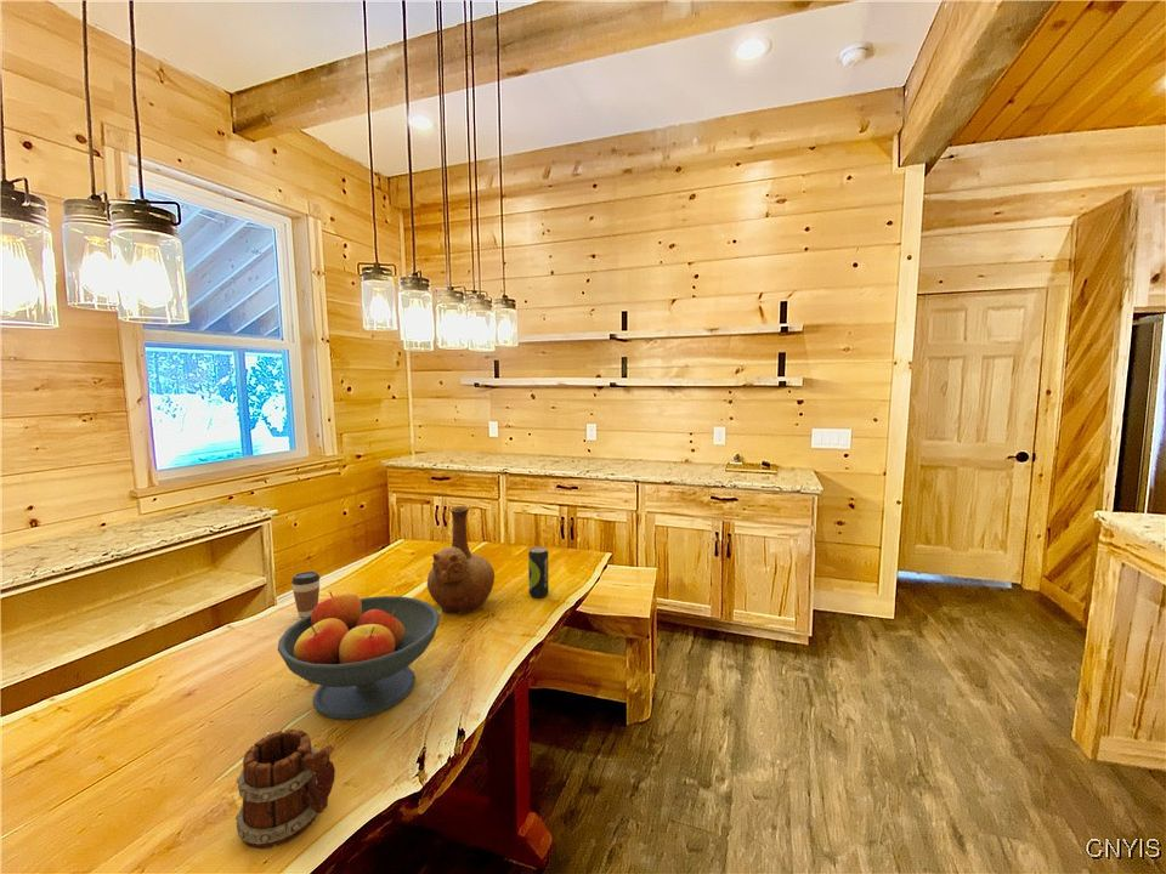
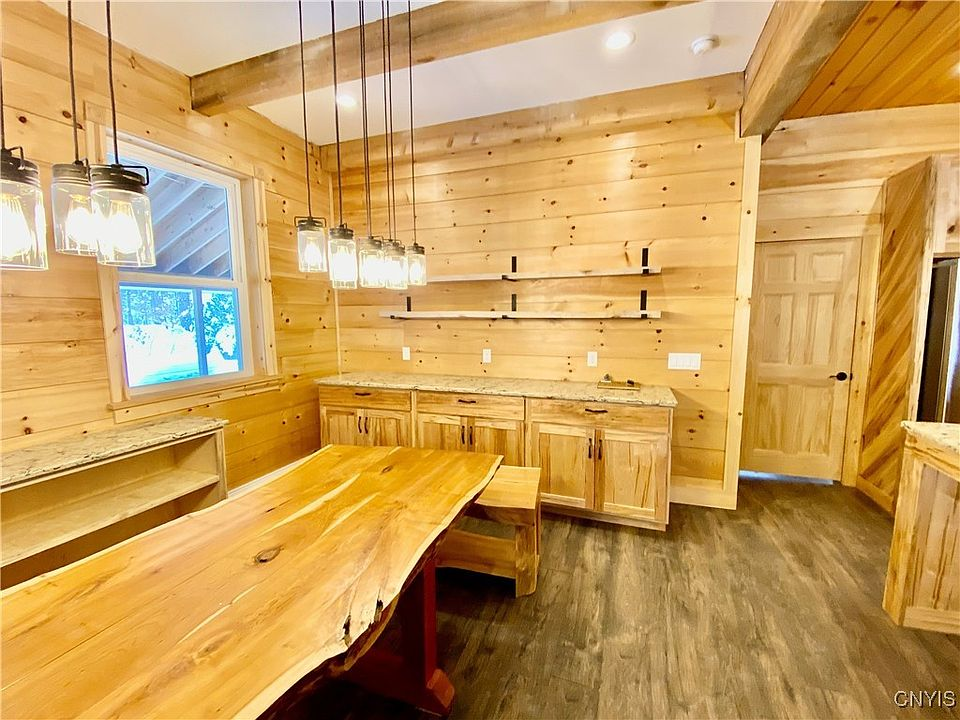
- fruit bowl (363, 646)
- beverage can (538, 572)
- vase (458, 557)
- mug (289, 781)
- coffee cup (306, 594)
